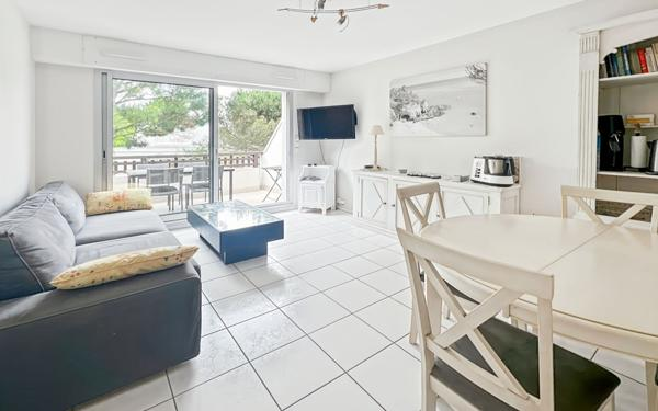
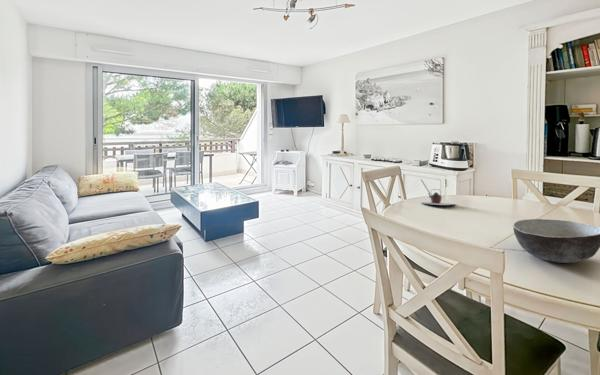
+ teapot (437, 196)
+ bowl (555, 241)
